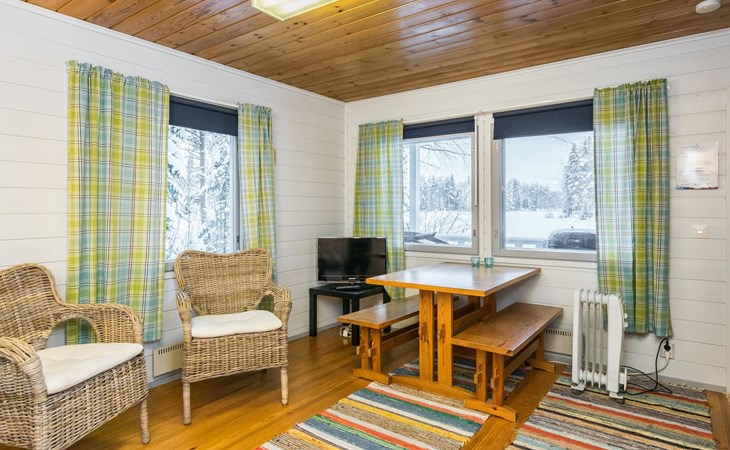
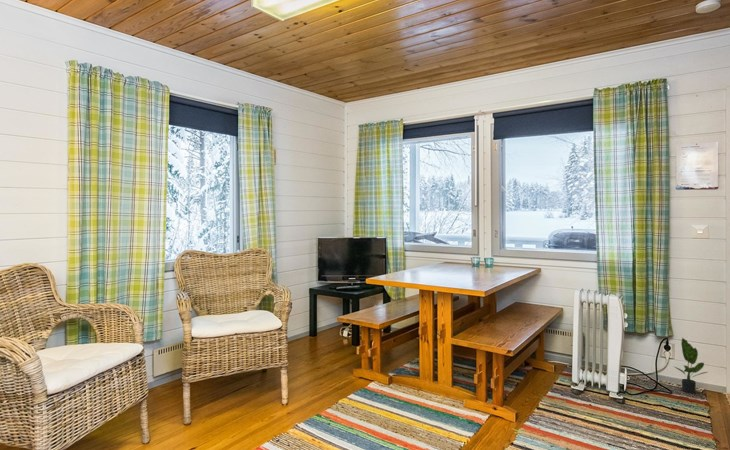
+ potted plant (690, 367)
